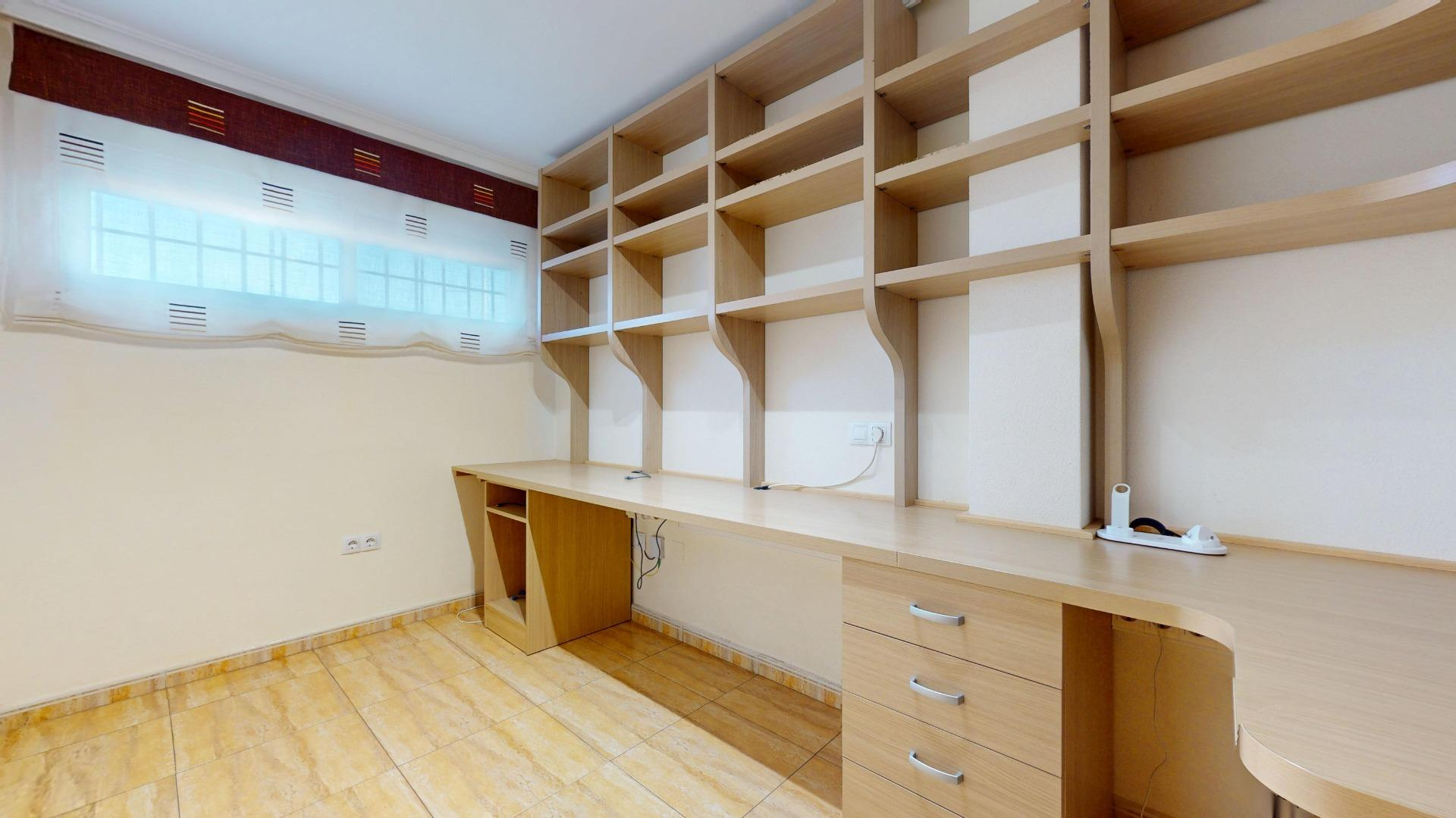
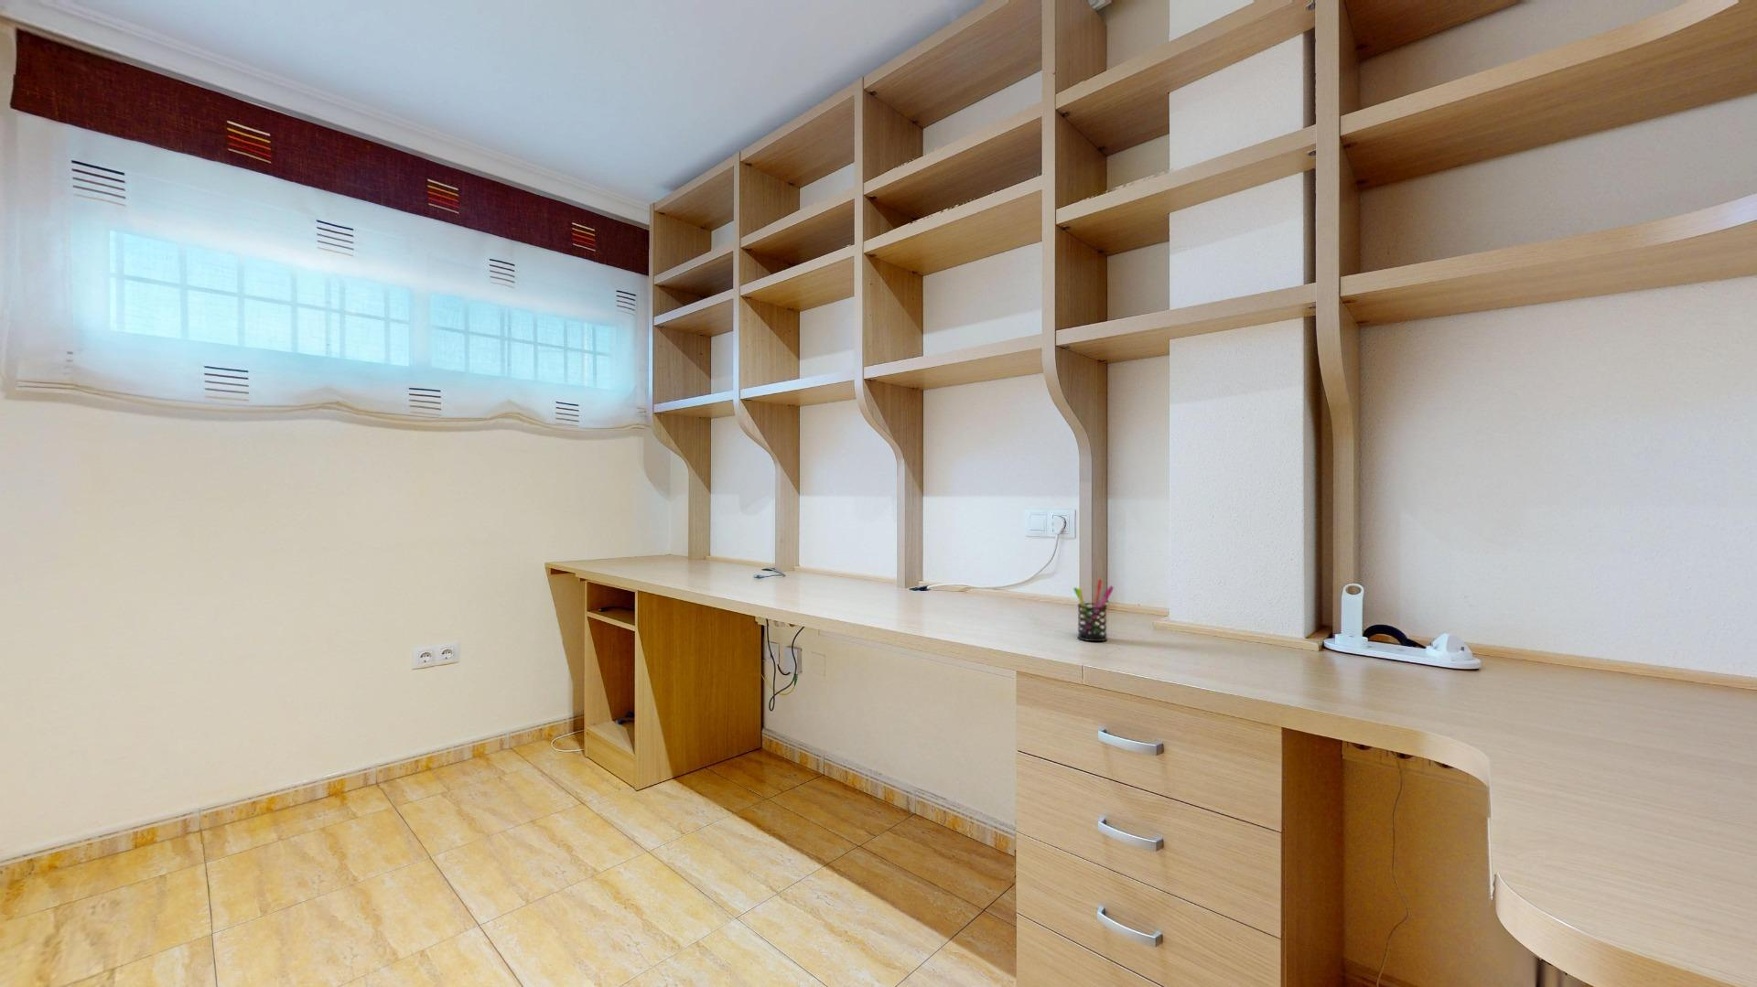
+ pen holder (1090, 608)
